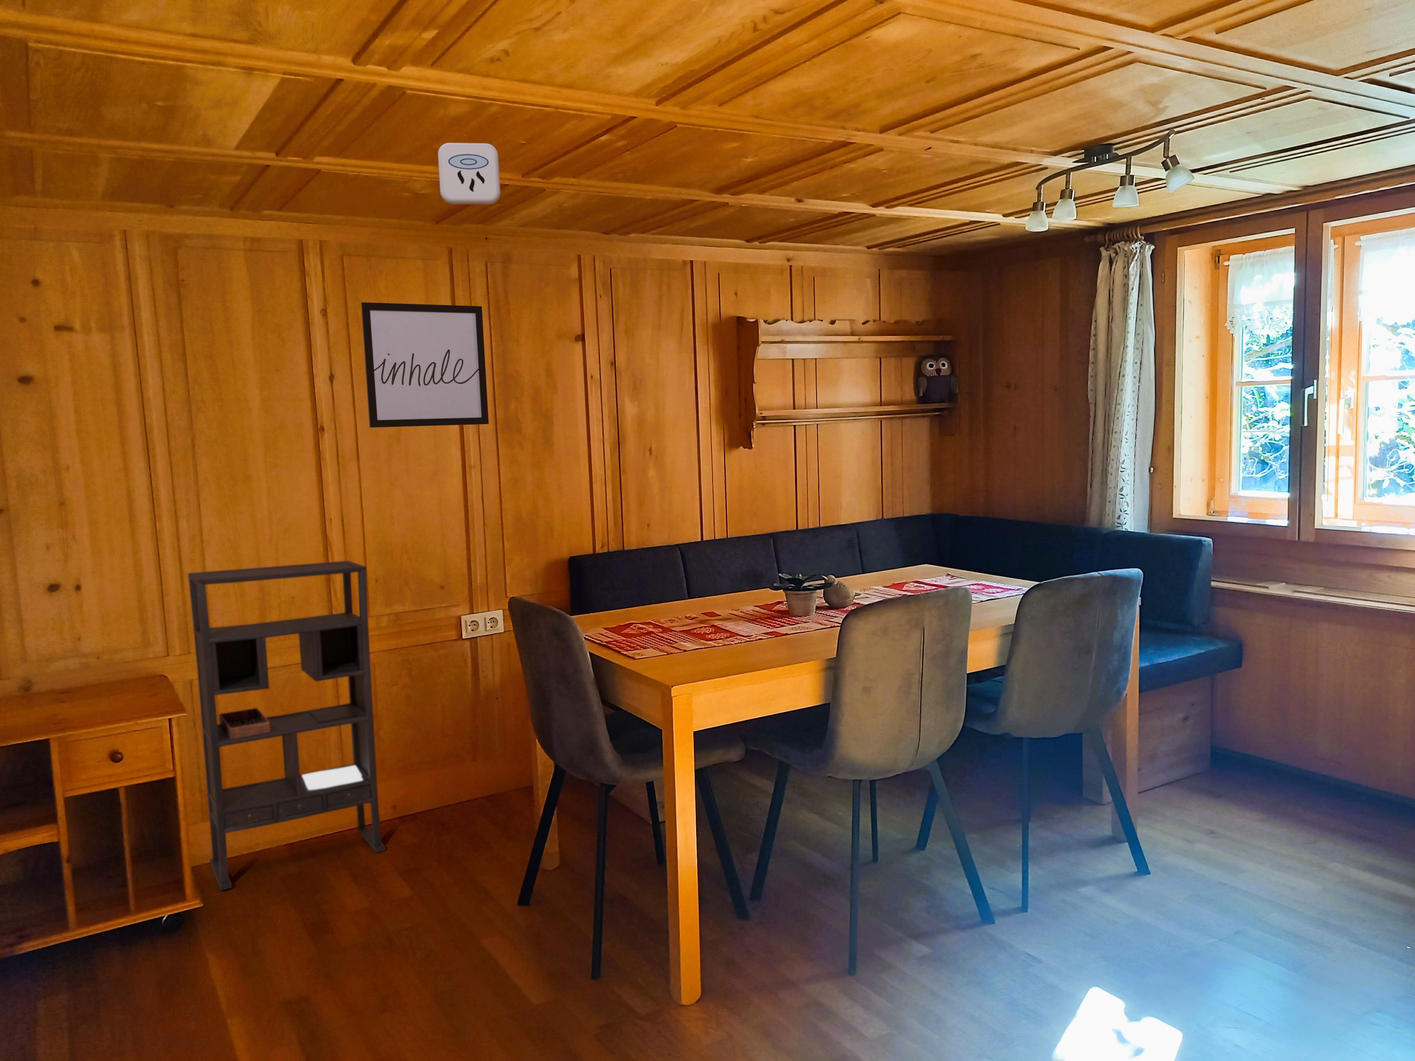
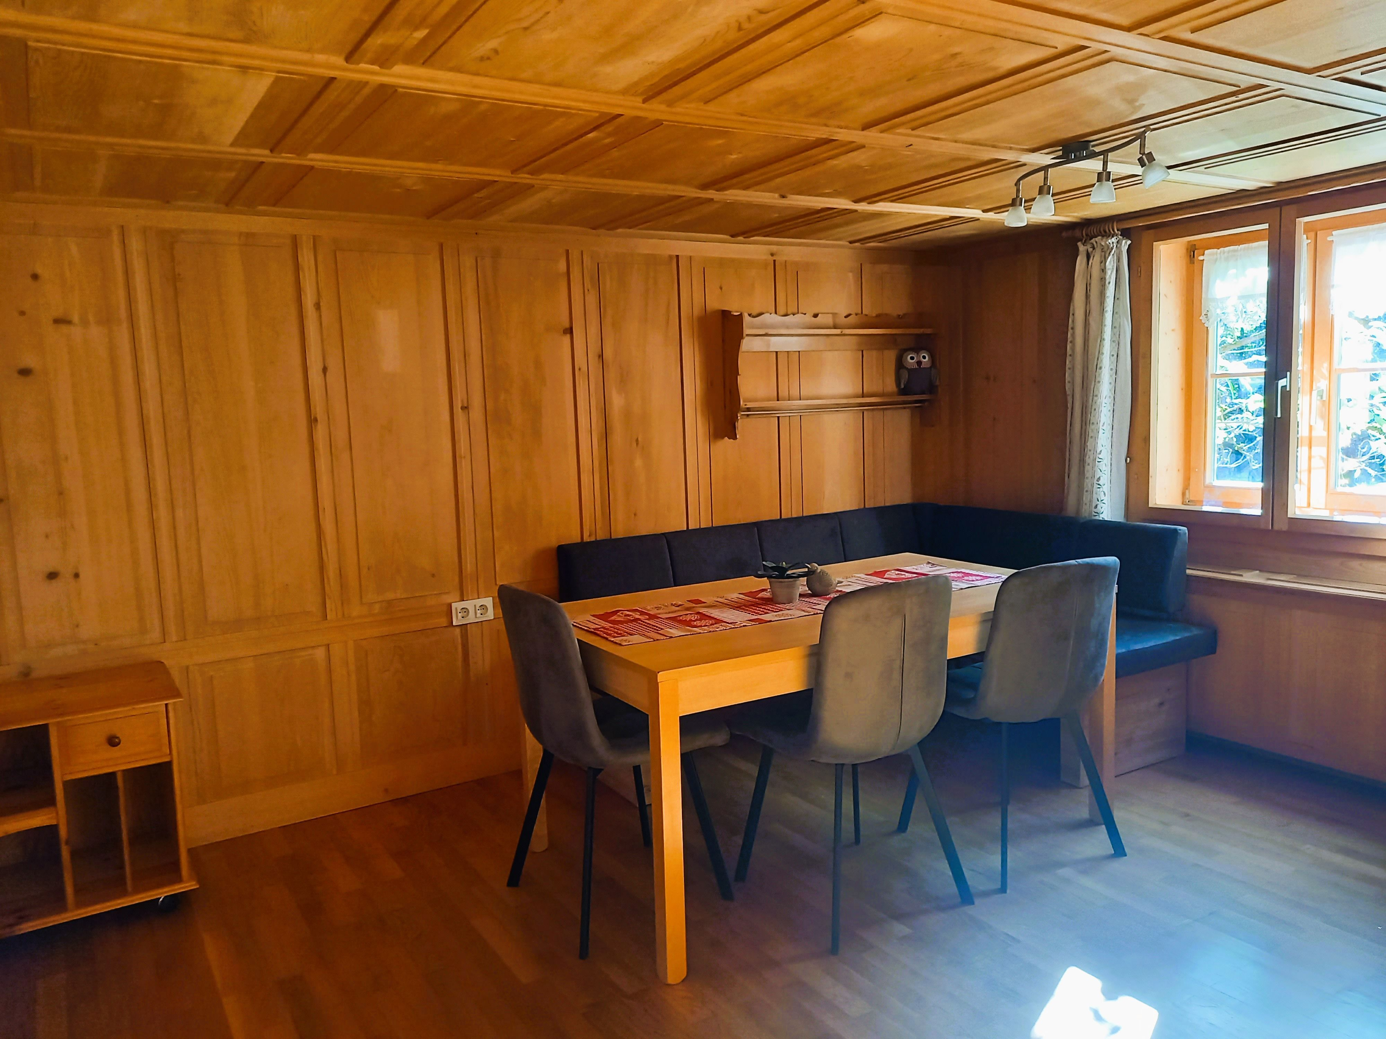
- bookshelf (289, 714)
- smoke detector (469, 174)
- wall art (427, 366)
